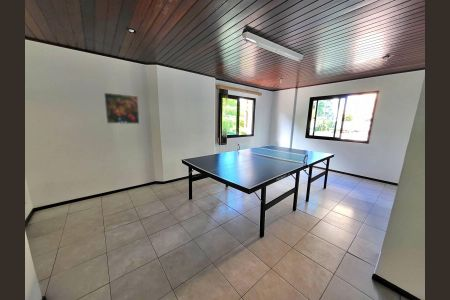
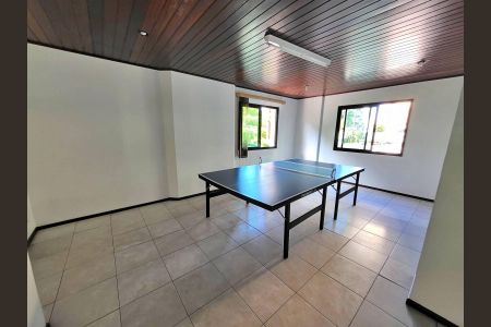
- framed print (122, 109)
